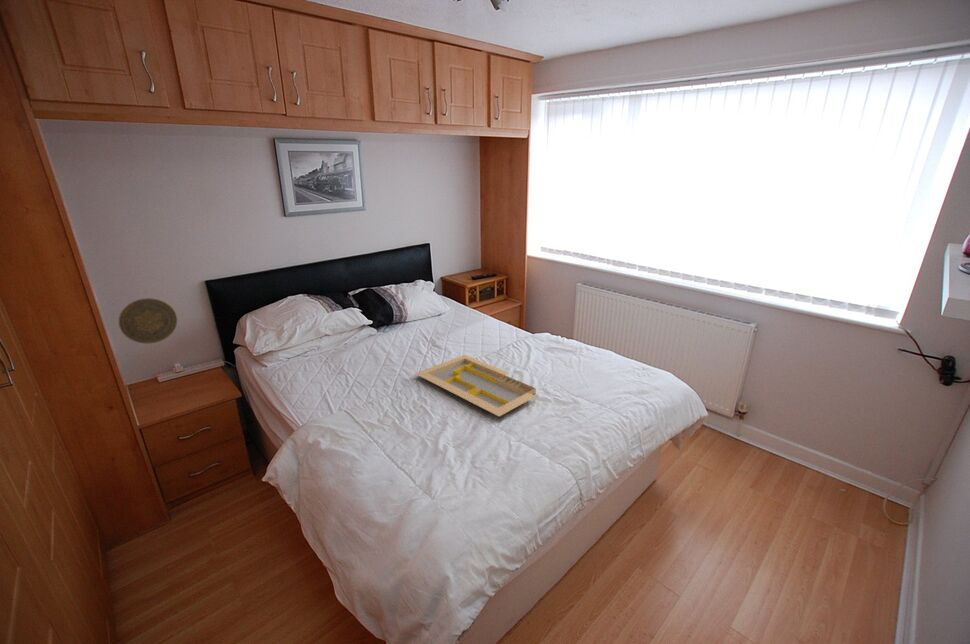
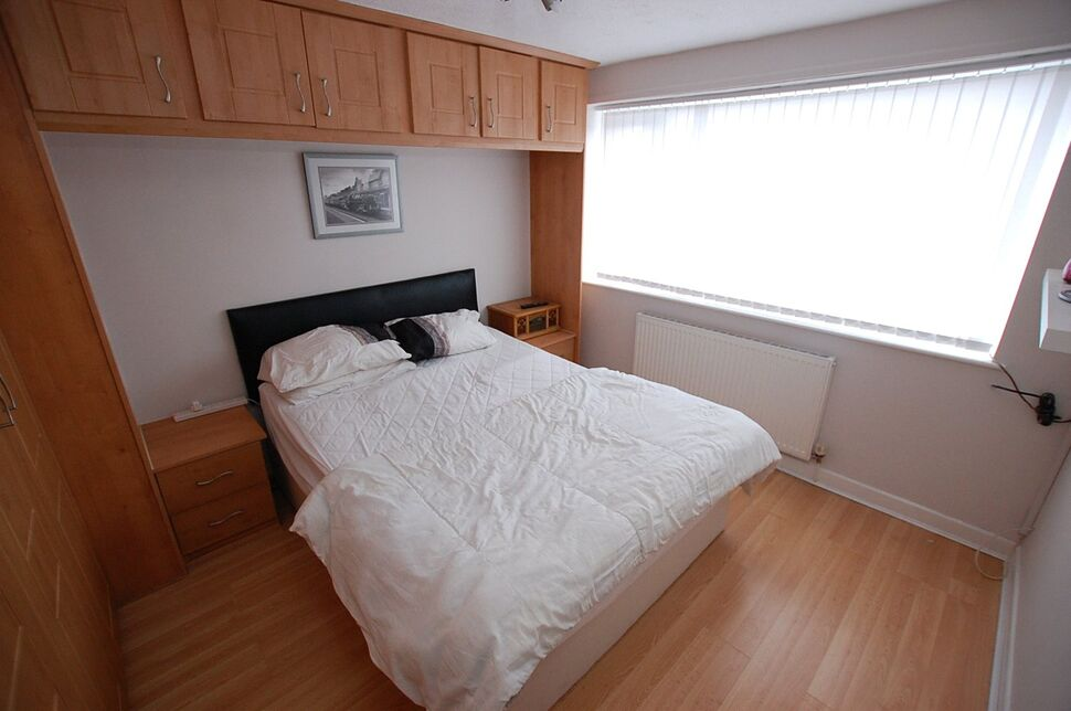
- serving tray (479, 383)
- decorative plate (149, 321)
